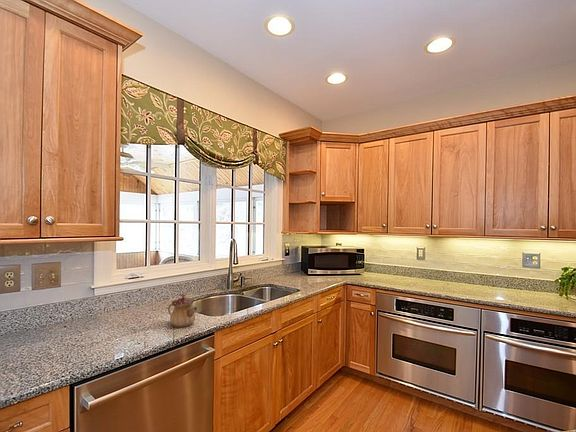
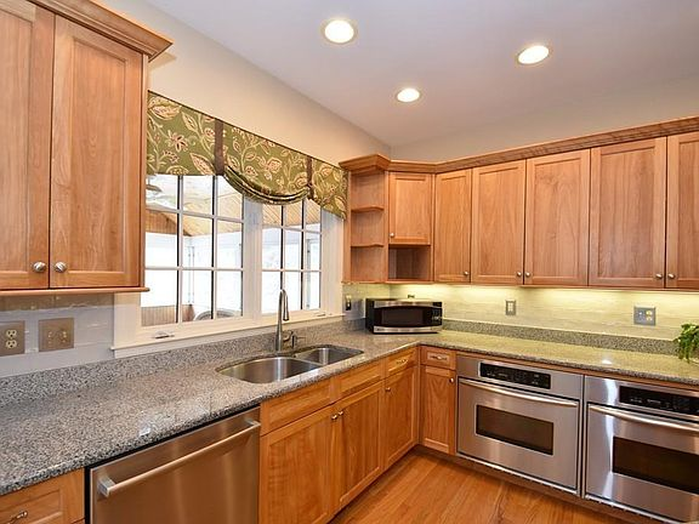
- teapot (181, 308)
